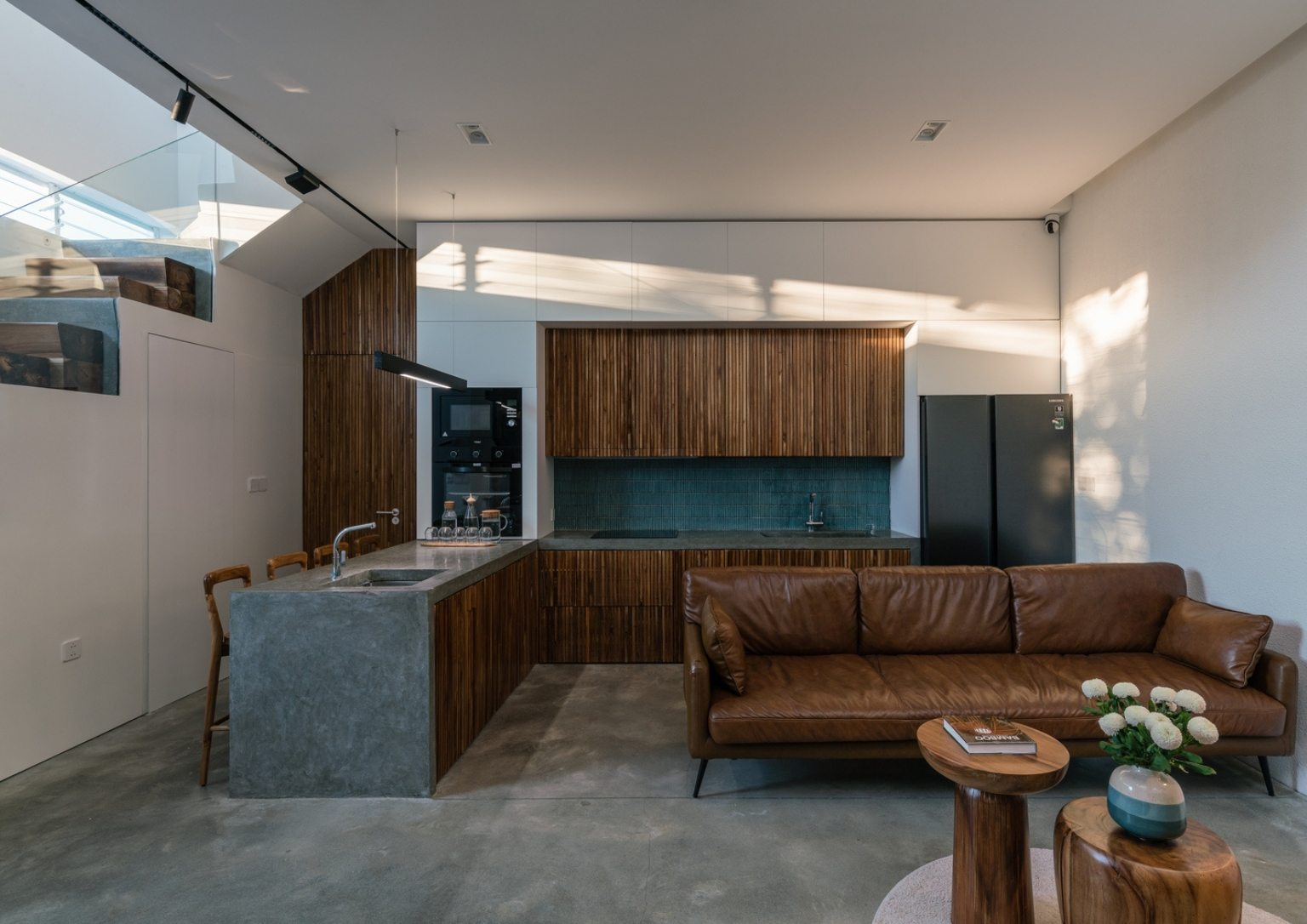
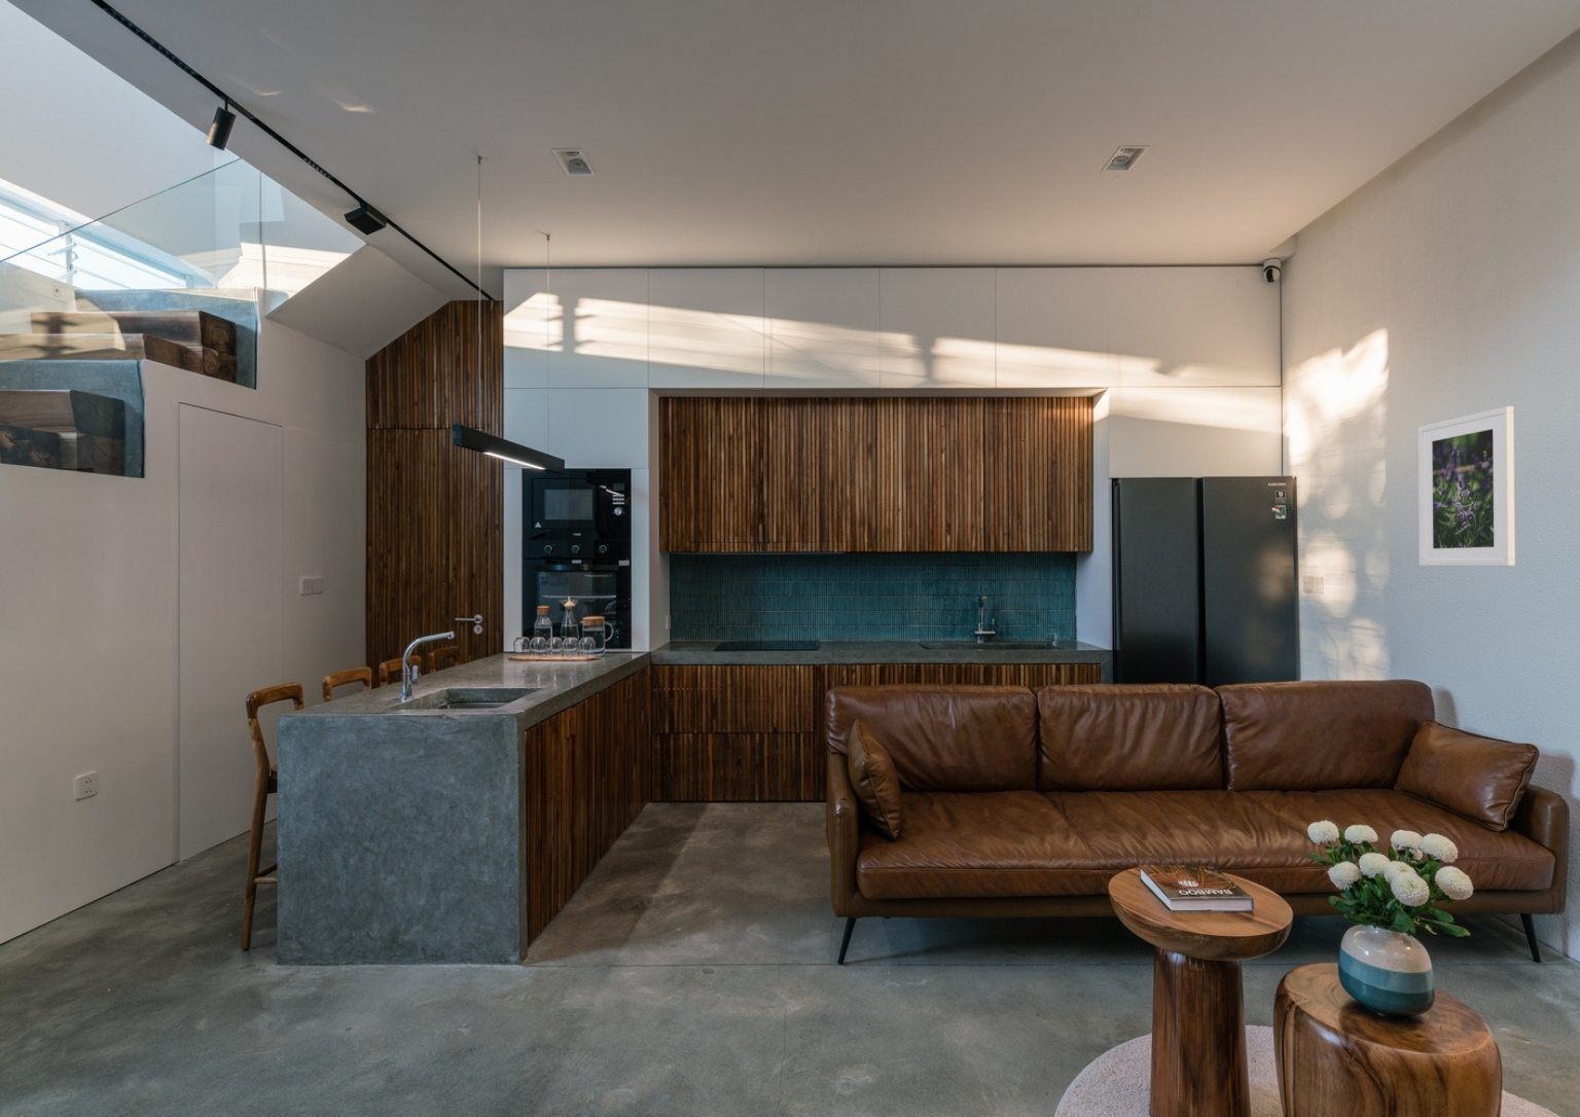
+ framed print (1463, 491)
